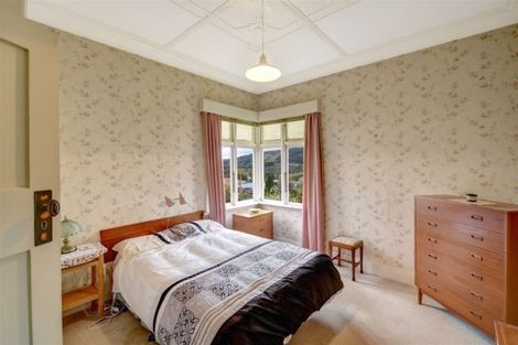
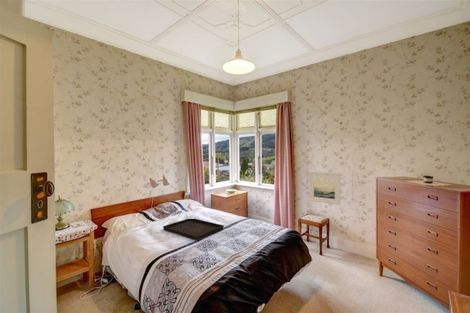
+ serving tray (193, 227)
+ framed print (324, 187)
